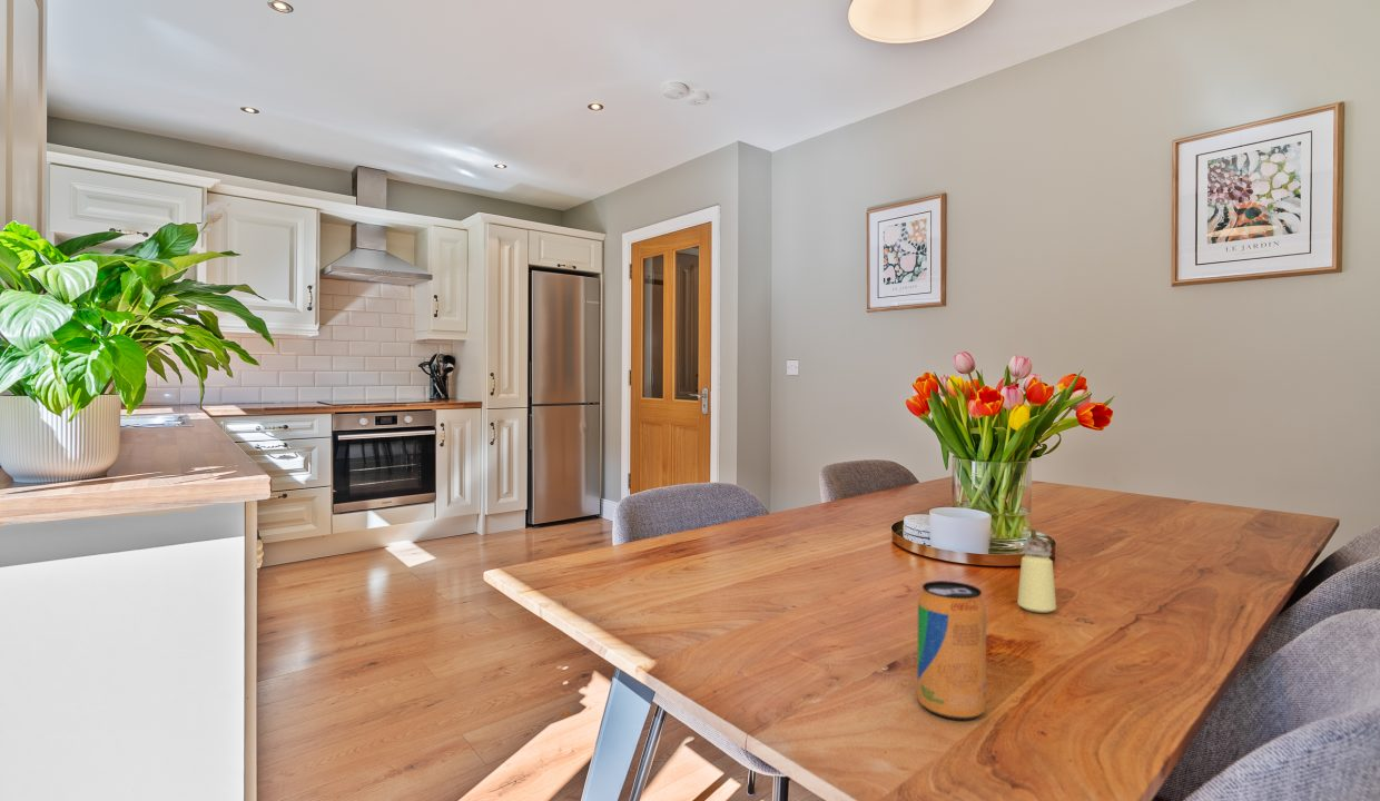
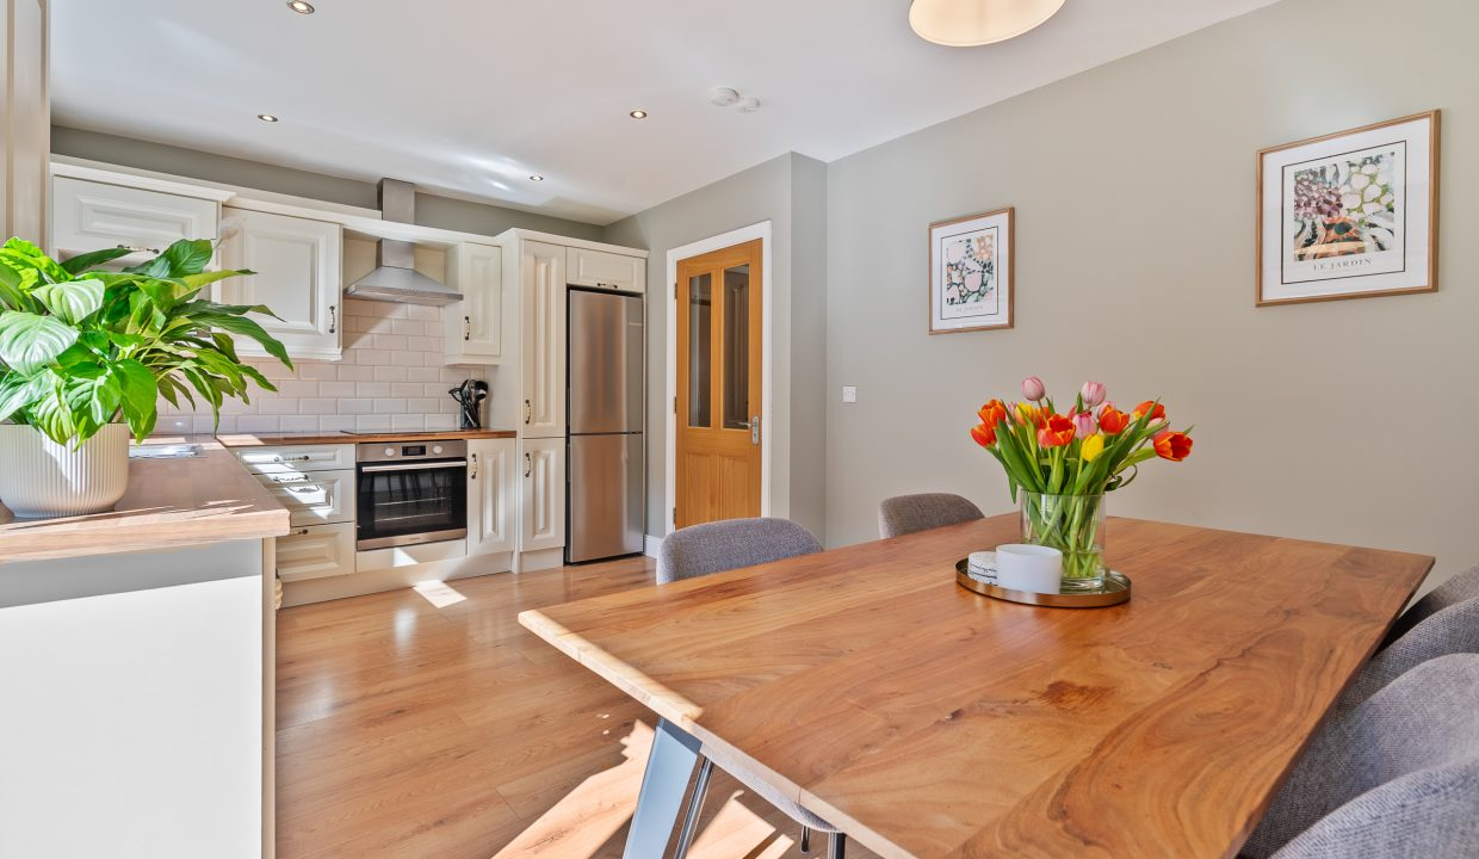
- beverage can (950, 646)
- saltshaker (1036, 574)
